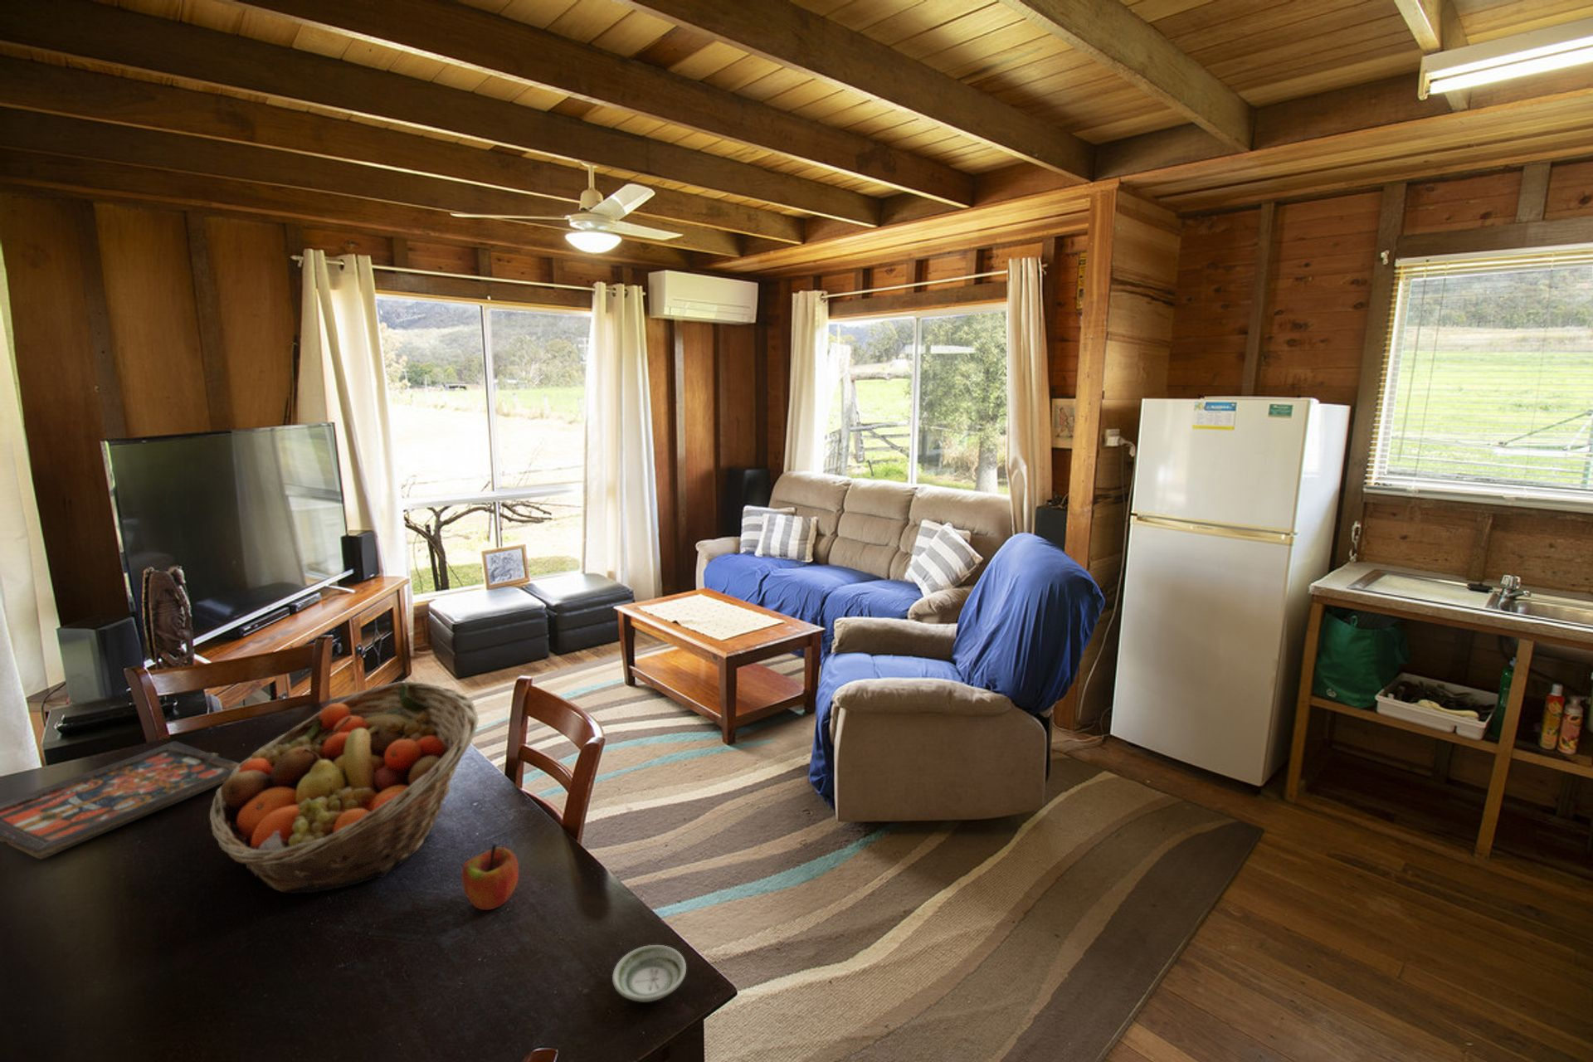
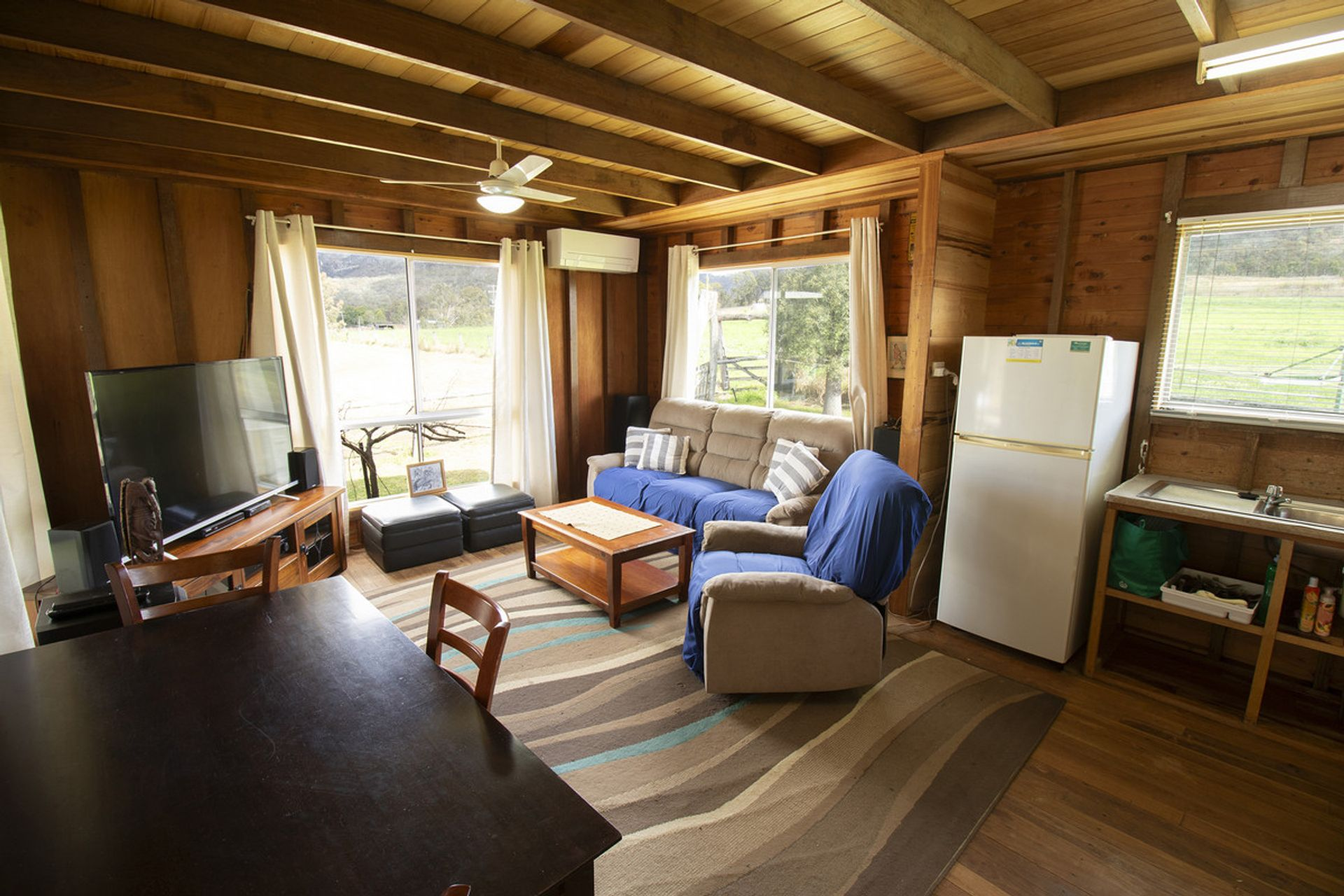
- fruit basket (353, 776)
- apple (491, 871)
- saucer (650, 978)
- board game (120, 791)
